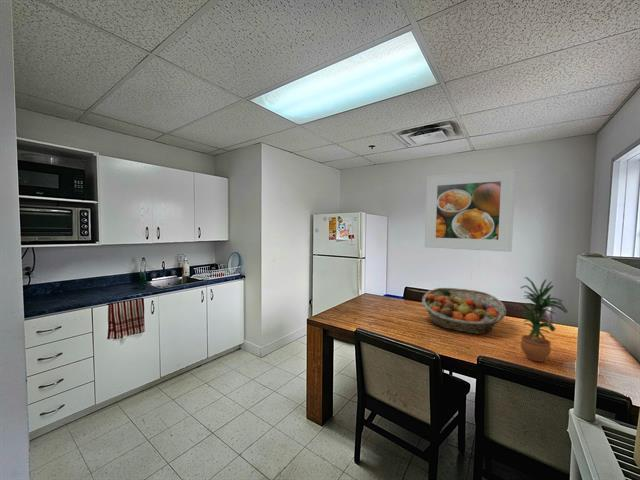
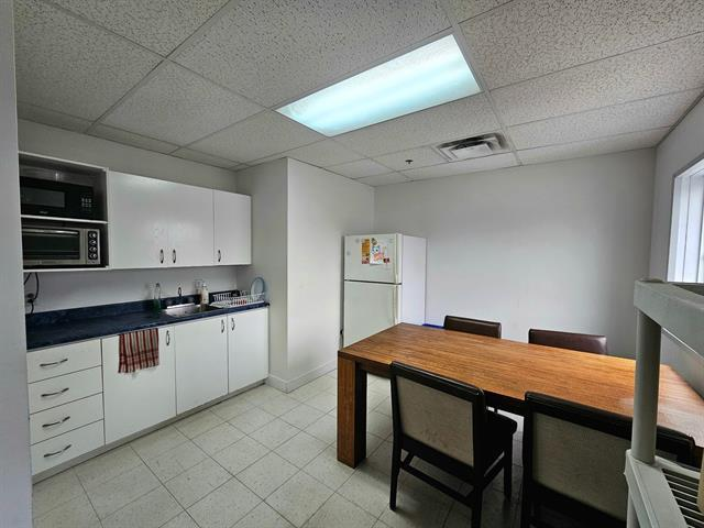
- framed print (466, 211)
- fruit basket (461, 309)
- potted plant (541, 320)
